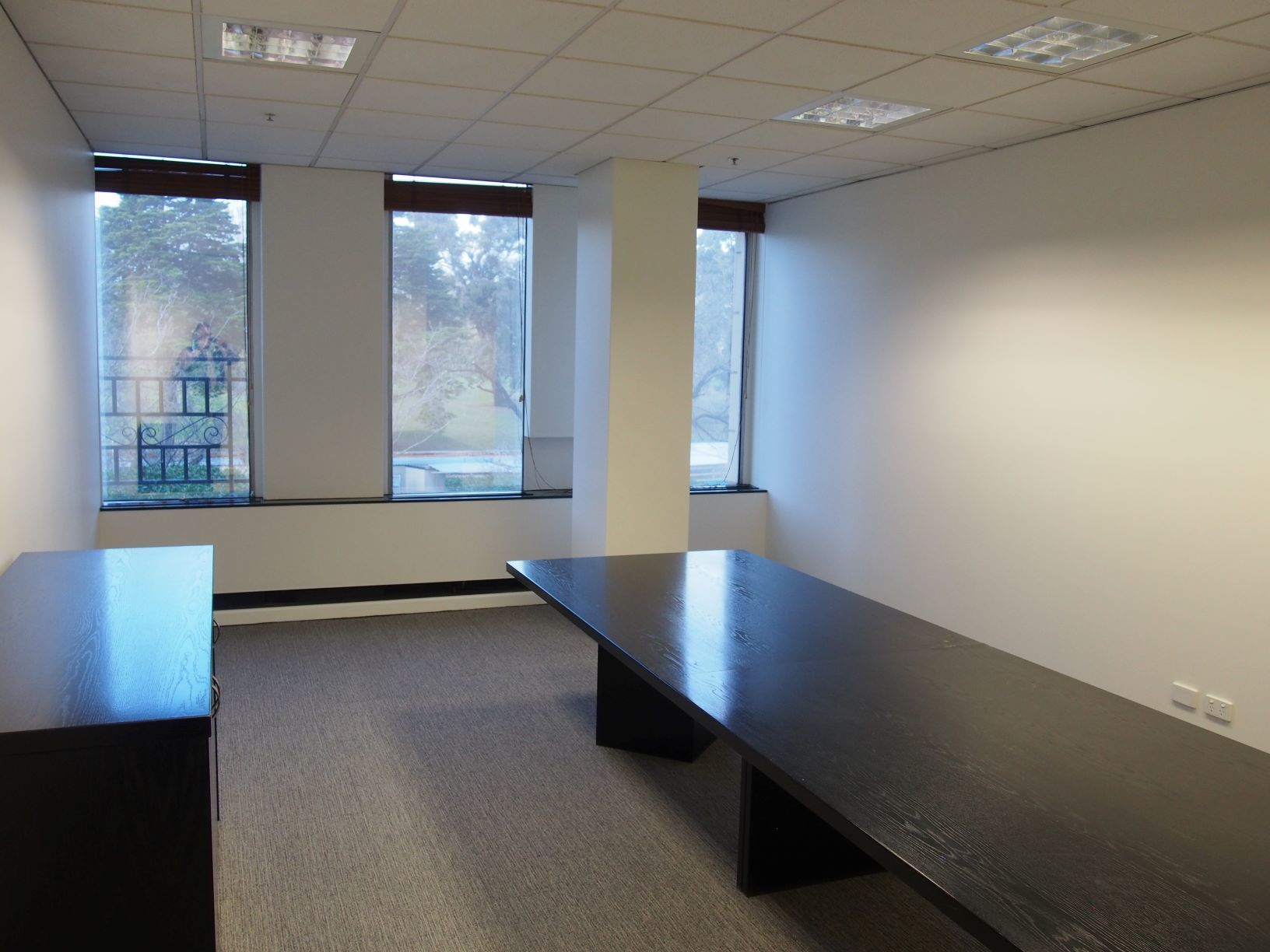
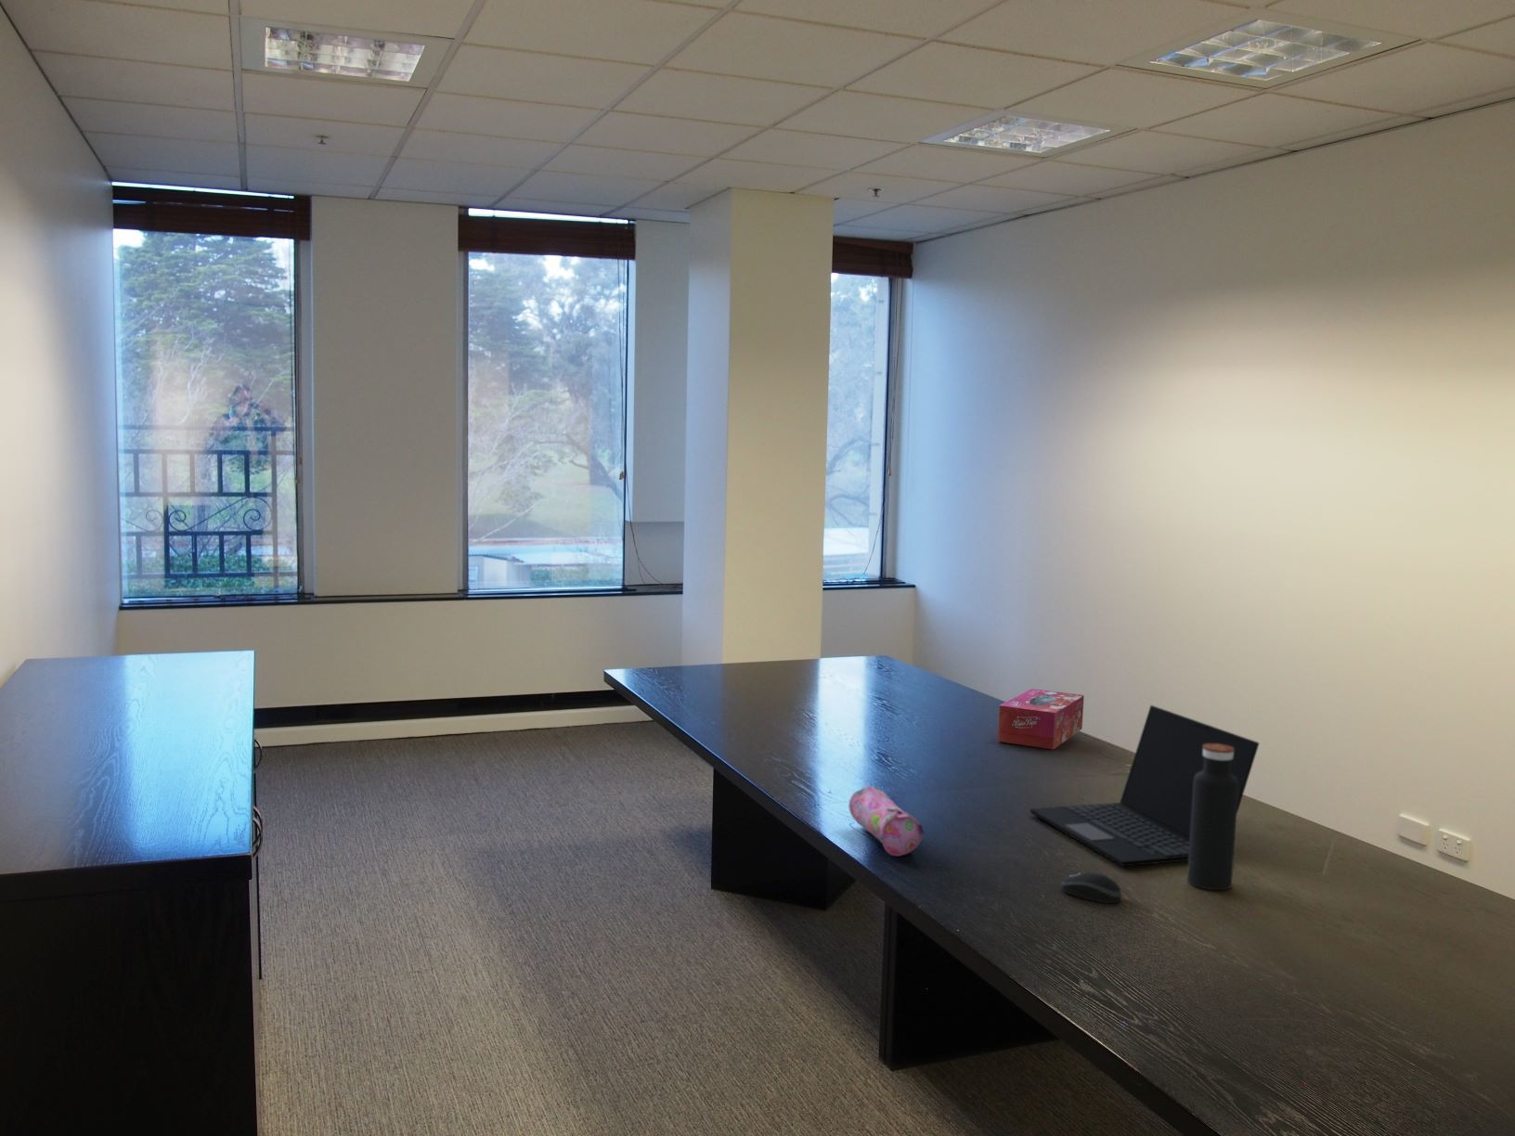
+ computer mouse (1092, 883)
+ tissue box (1041, 717)
+ pencil case (885, 819)
+ water bottle (1213, 815)
+ laptop (1139, 779)
